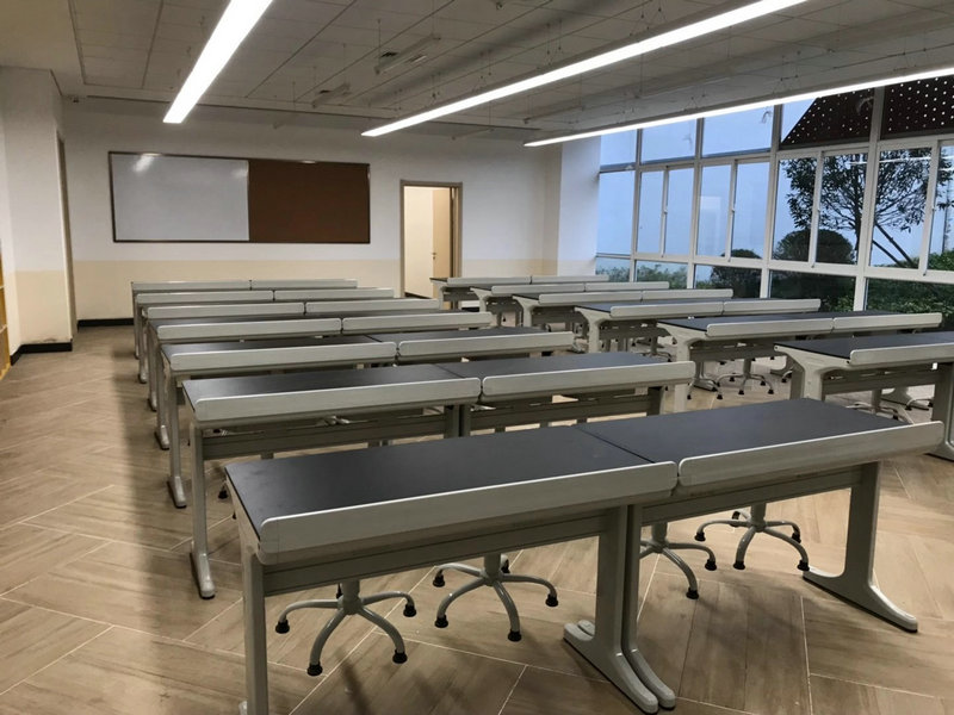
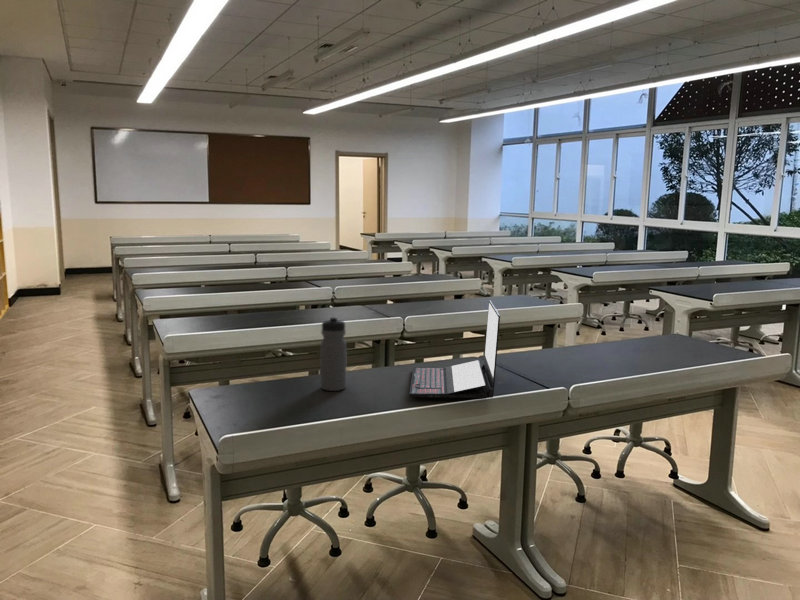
+ water bottle (333, 352)
+ laptop (458, 364)
